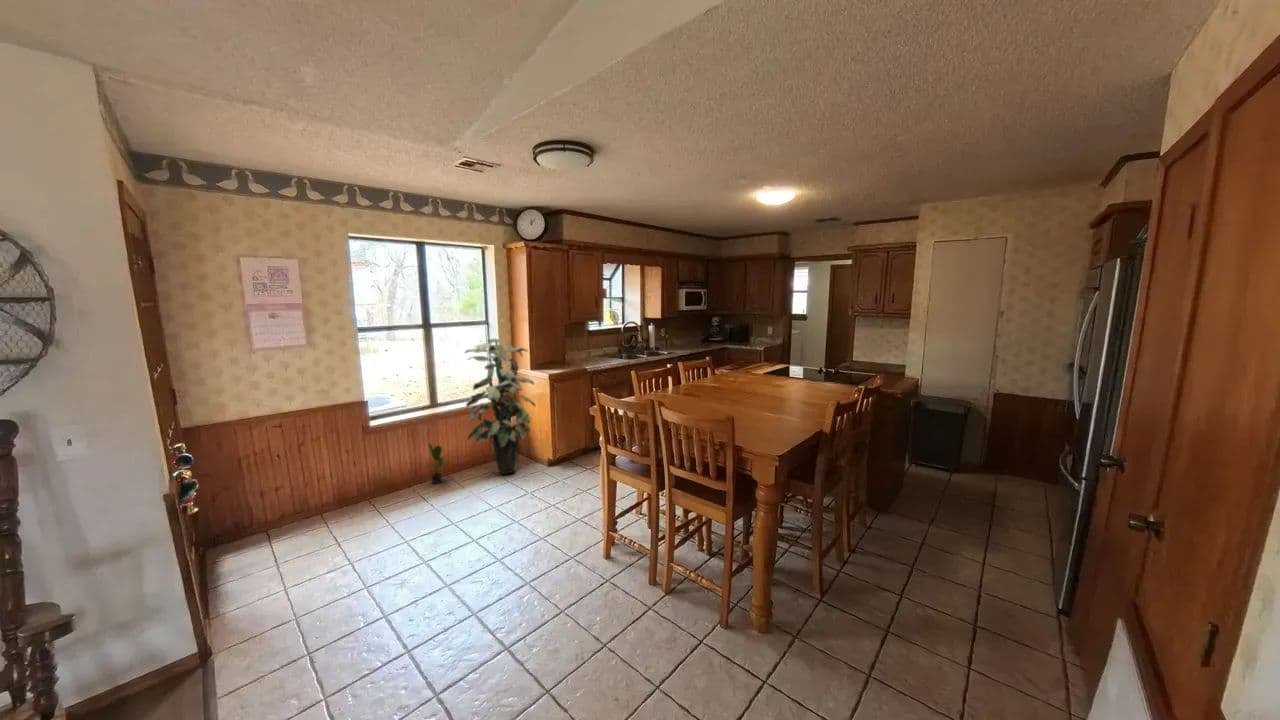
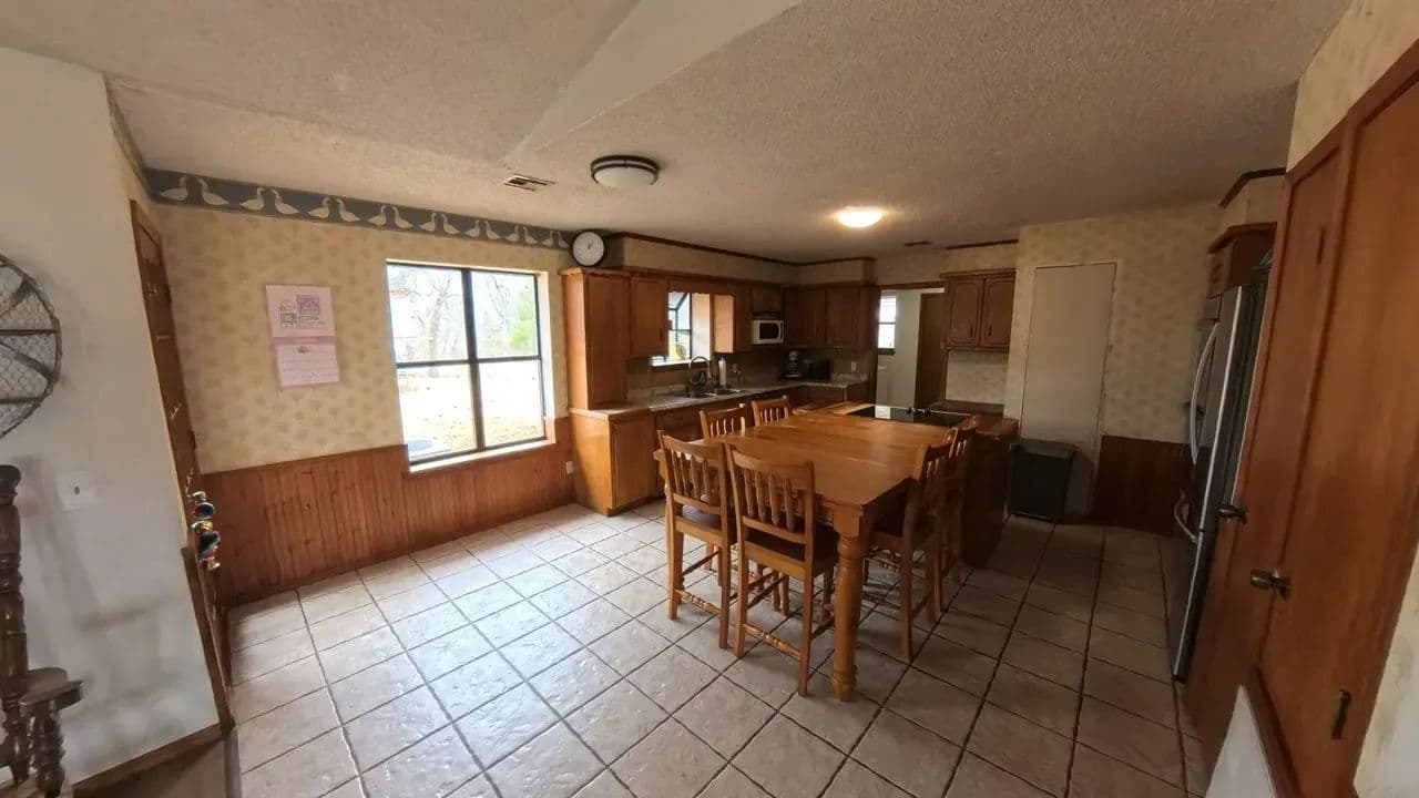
- indoor plant (499, 405)
- potted plant (438, 462)
